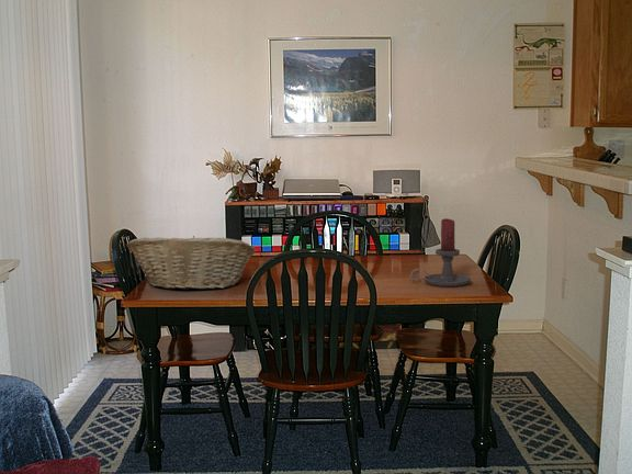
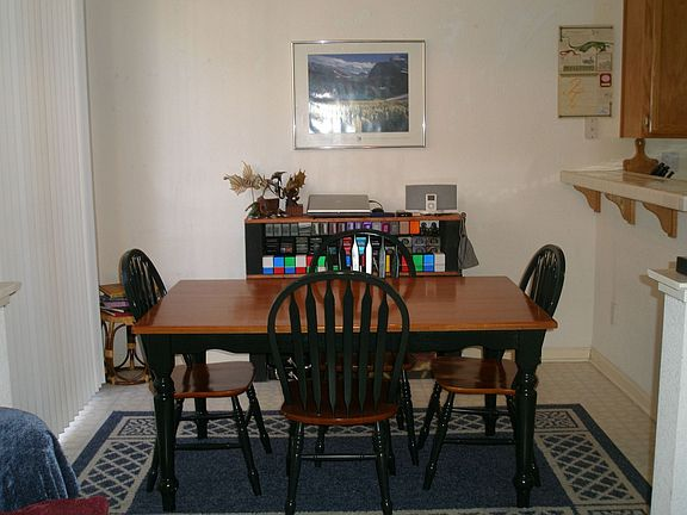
- fruit basket (191, 258)
- candle holder (440, 251)
